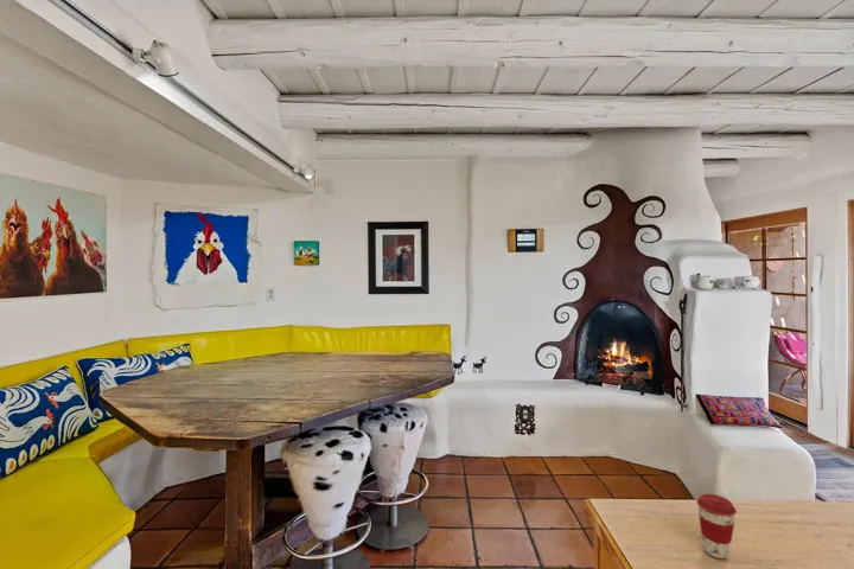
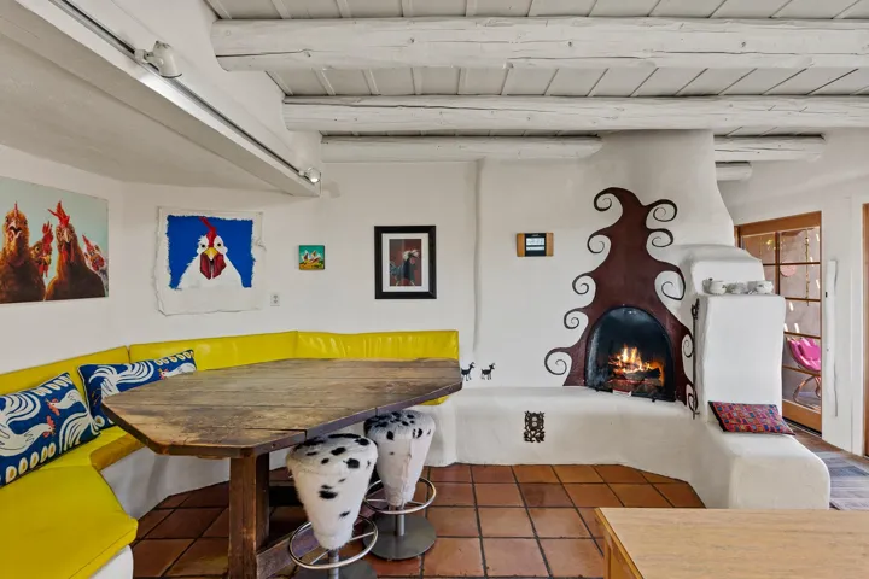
- coffee cup (715, 525)
